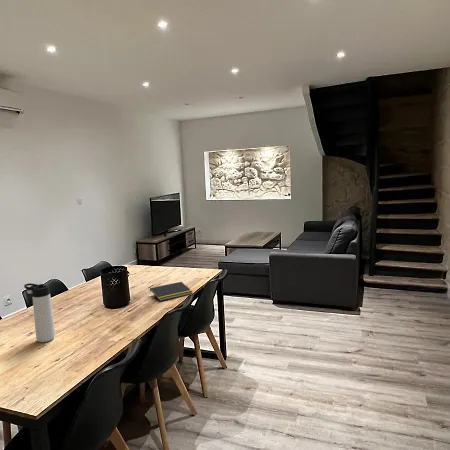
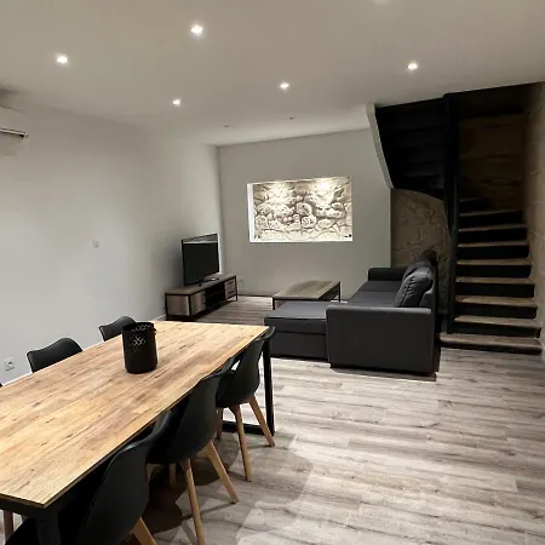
- thermos bottle (39, 311)
- notepad (171, 290)
